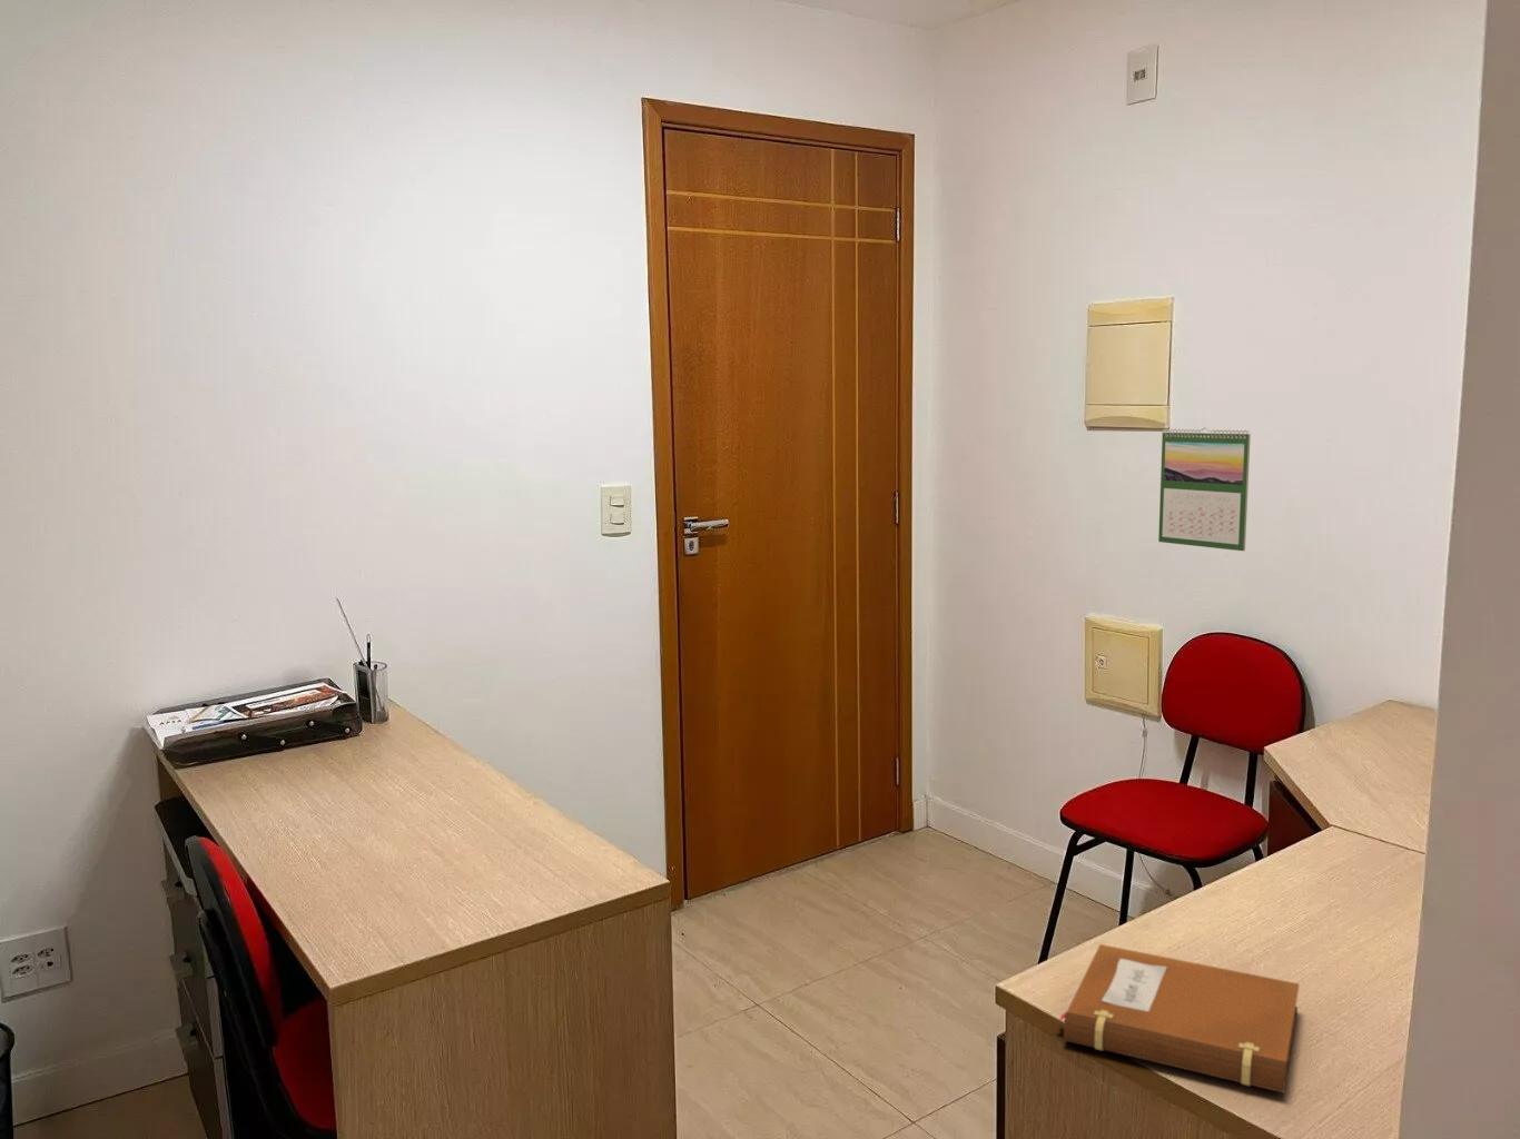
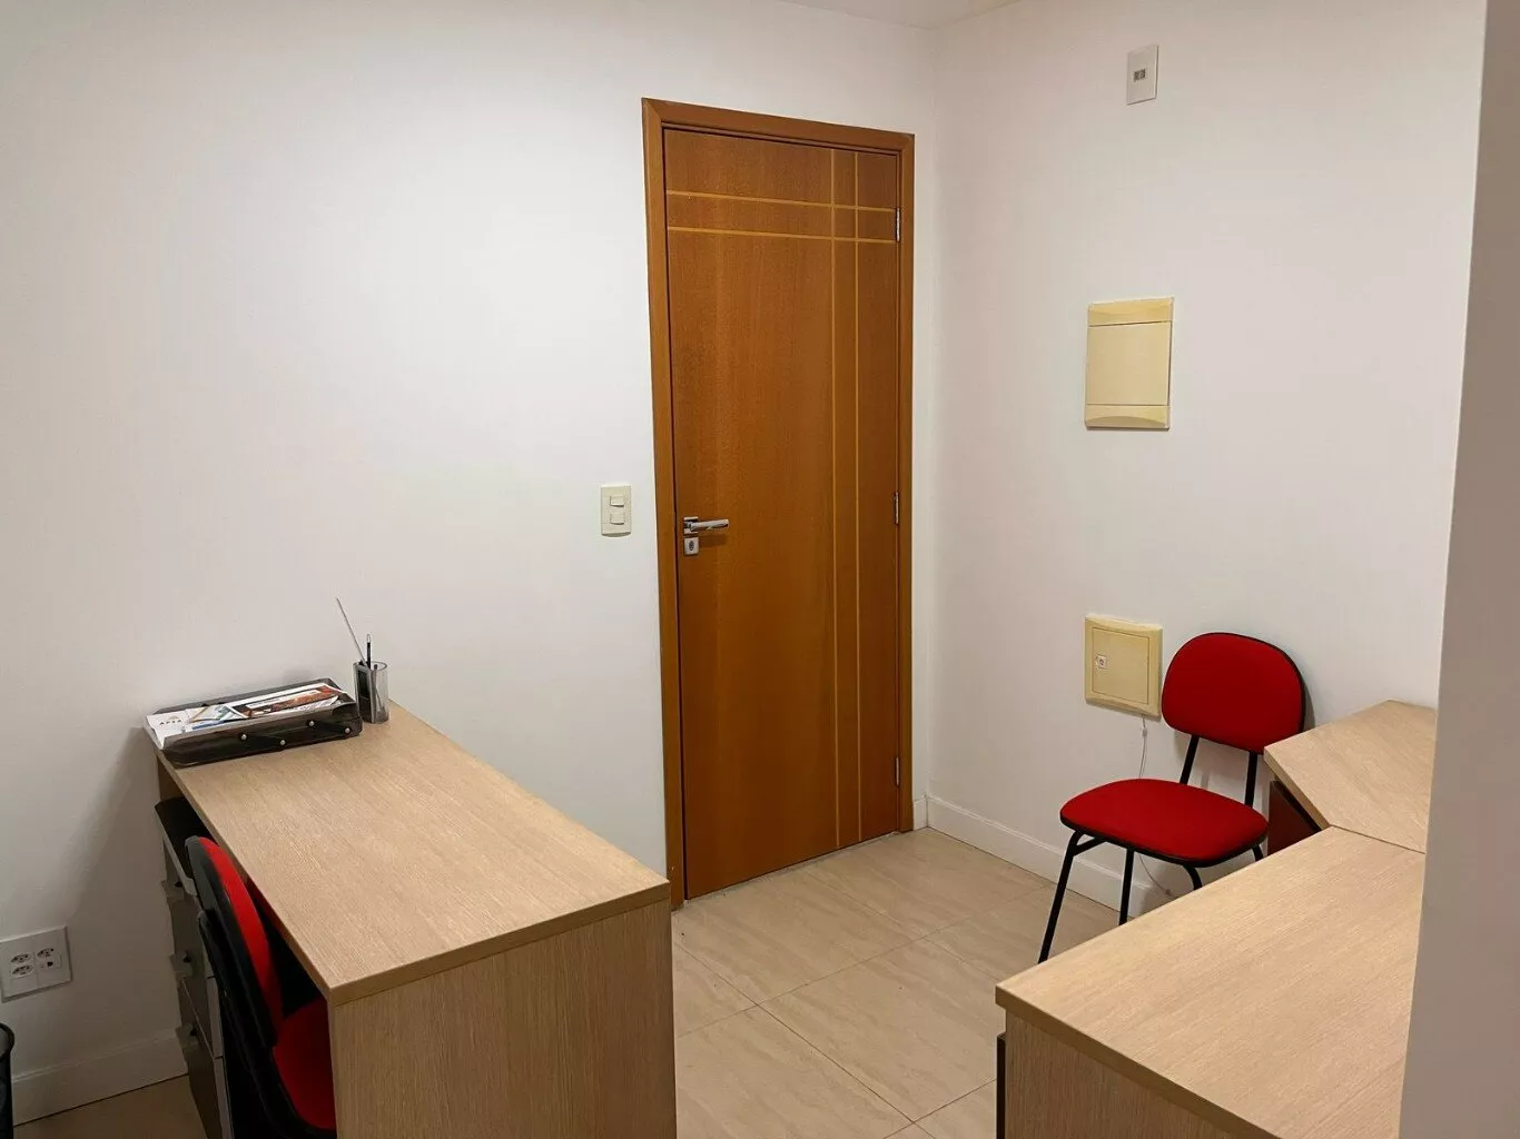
- calendar (1202, 487)
- notebook (1178, 1012)
